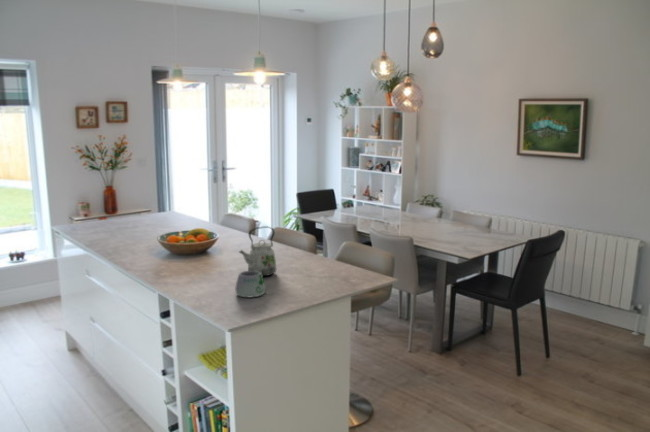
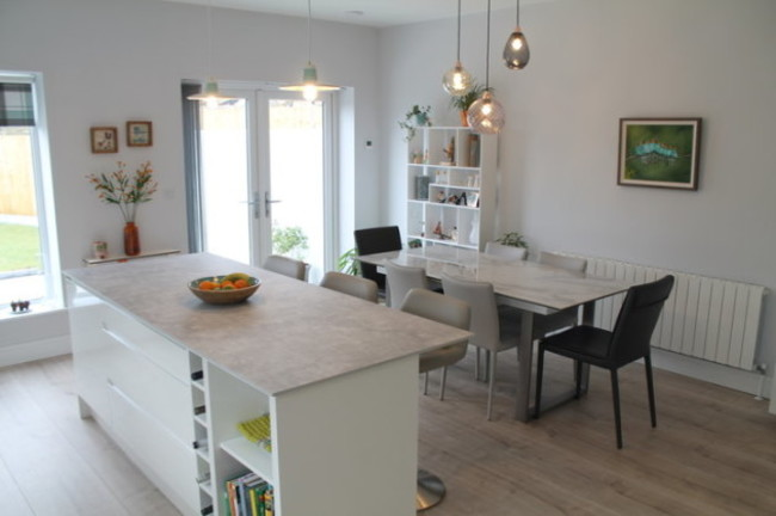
- mug (255, 282)
- kettle (257, 251)
